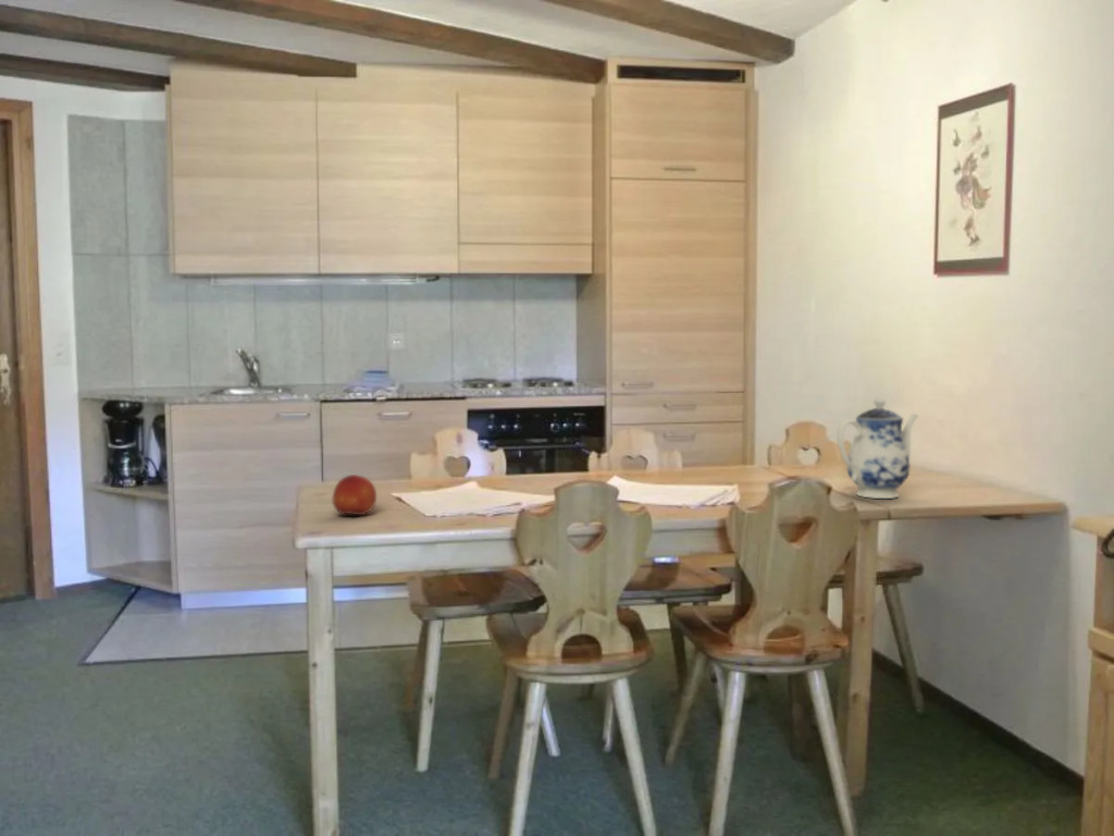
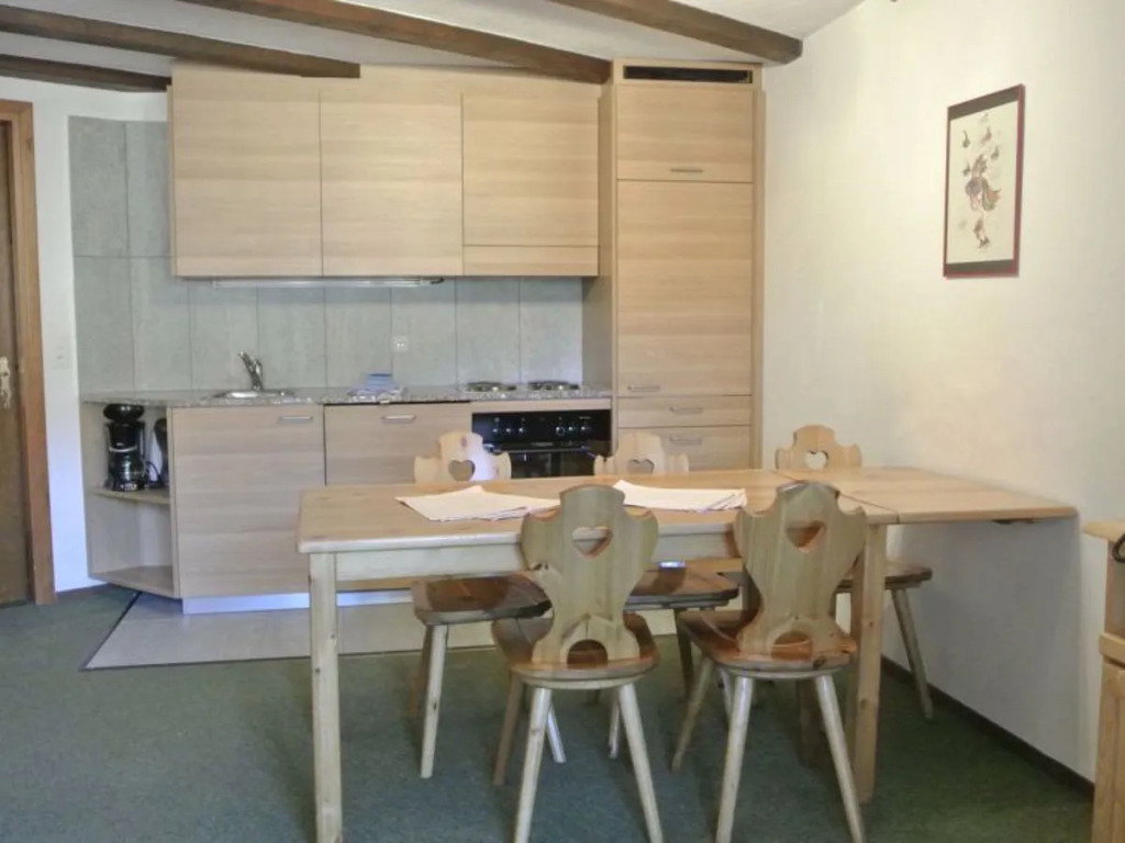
- fruit (355, 494)
- teapot (878, 445)
